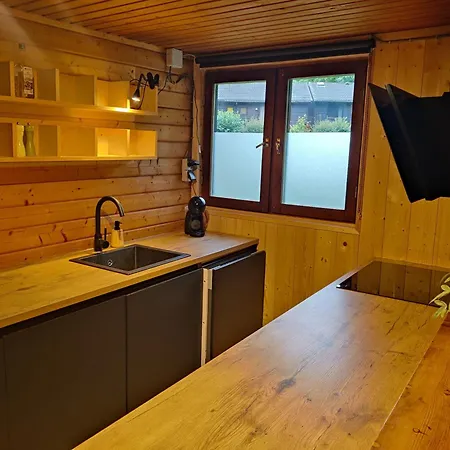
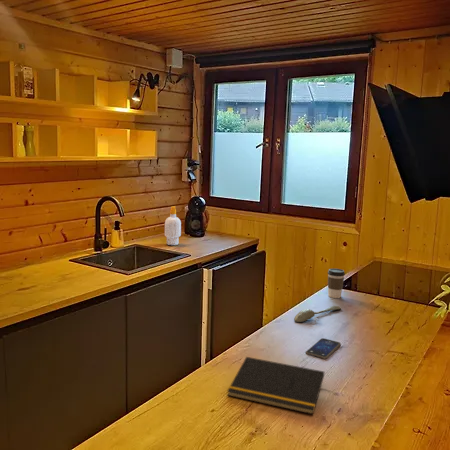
+ spoon (319, 311)
+ soap bottle (172, 225)
+ notepad (277, 383)
+ coffee cup (335, 283)
+ smartphone (323, 348)
